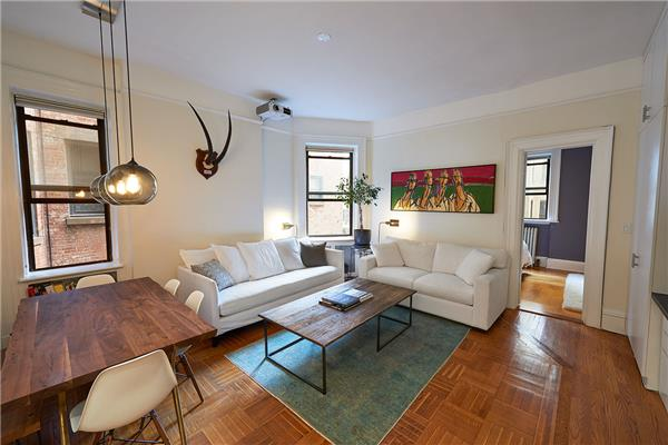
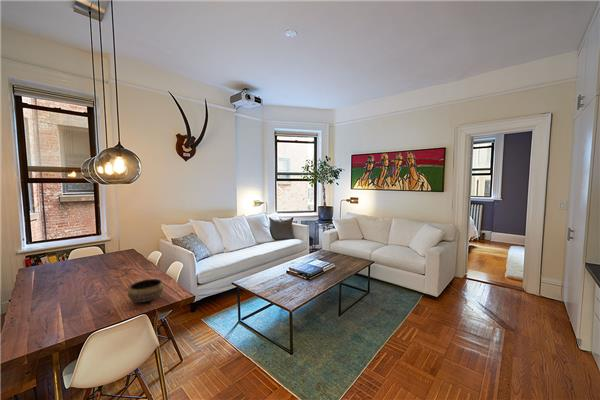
+ bowl (146, 291)
